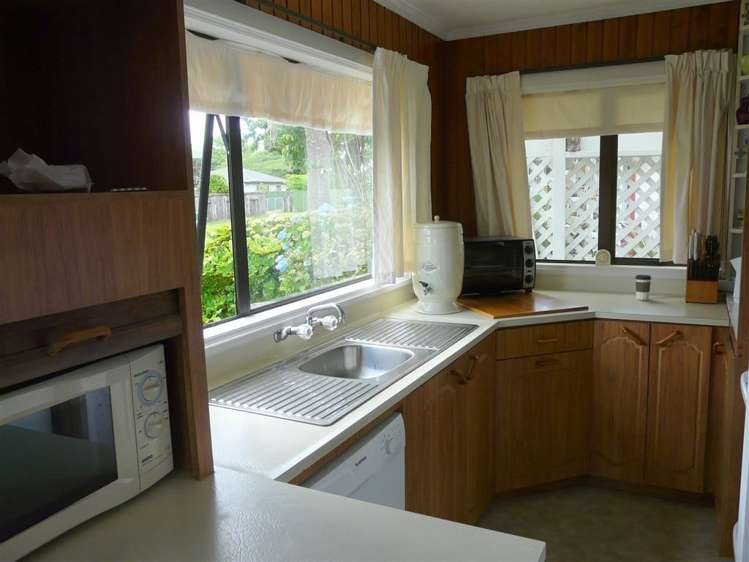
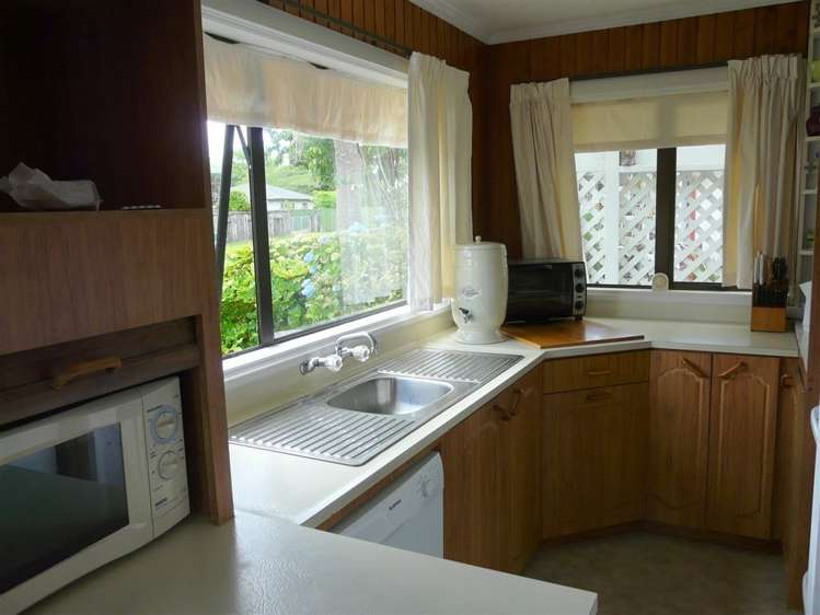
- coffee cup (642, 287)
